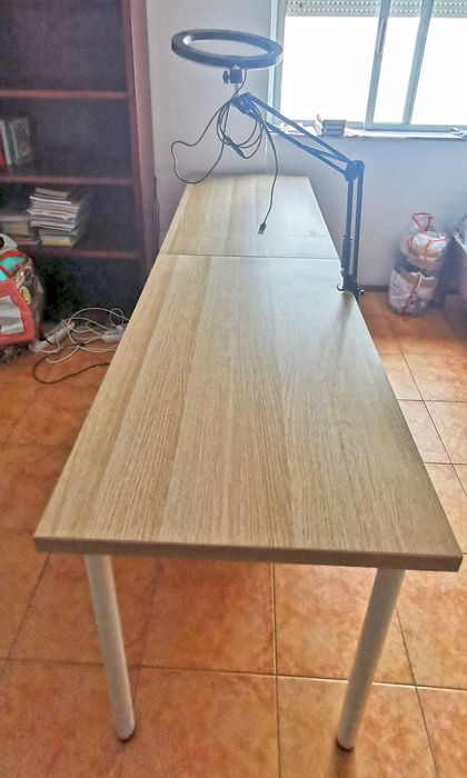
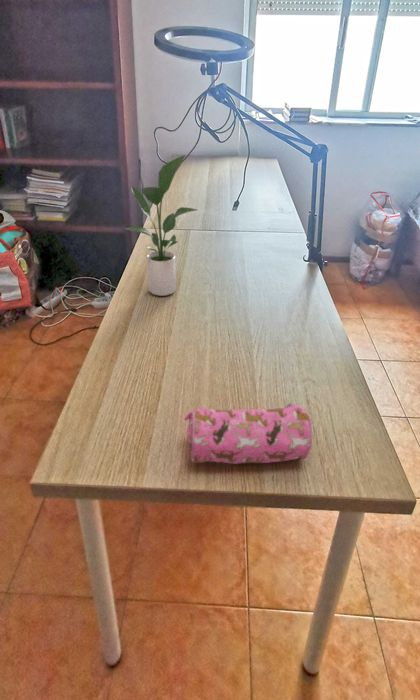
+ potted plant (155, 229)
+ pencil case (247, 433)
